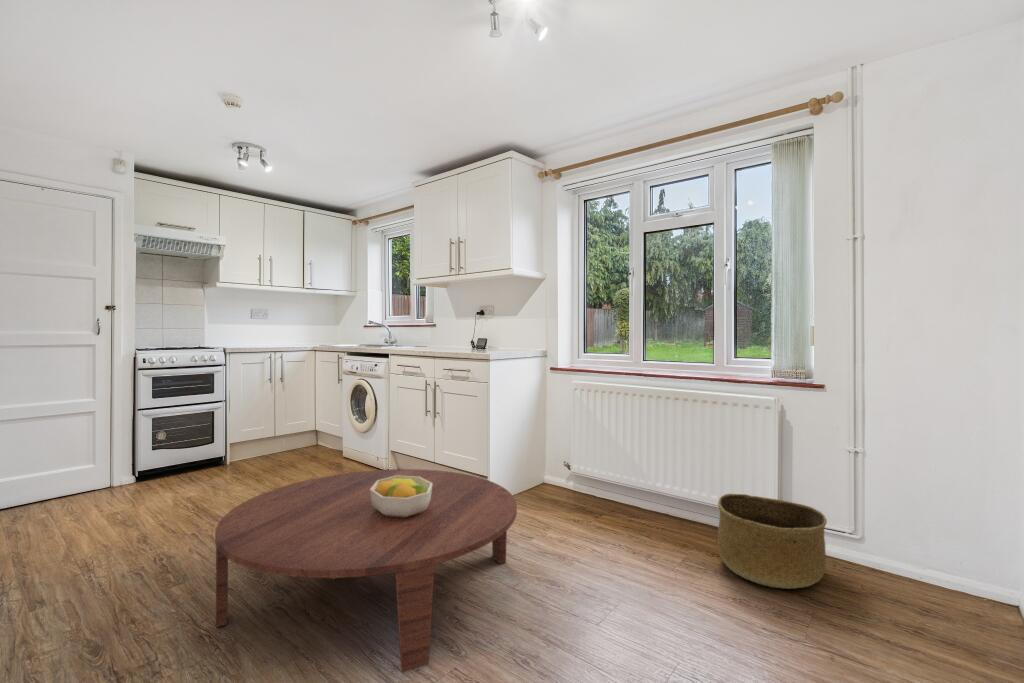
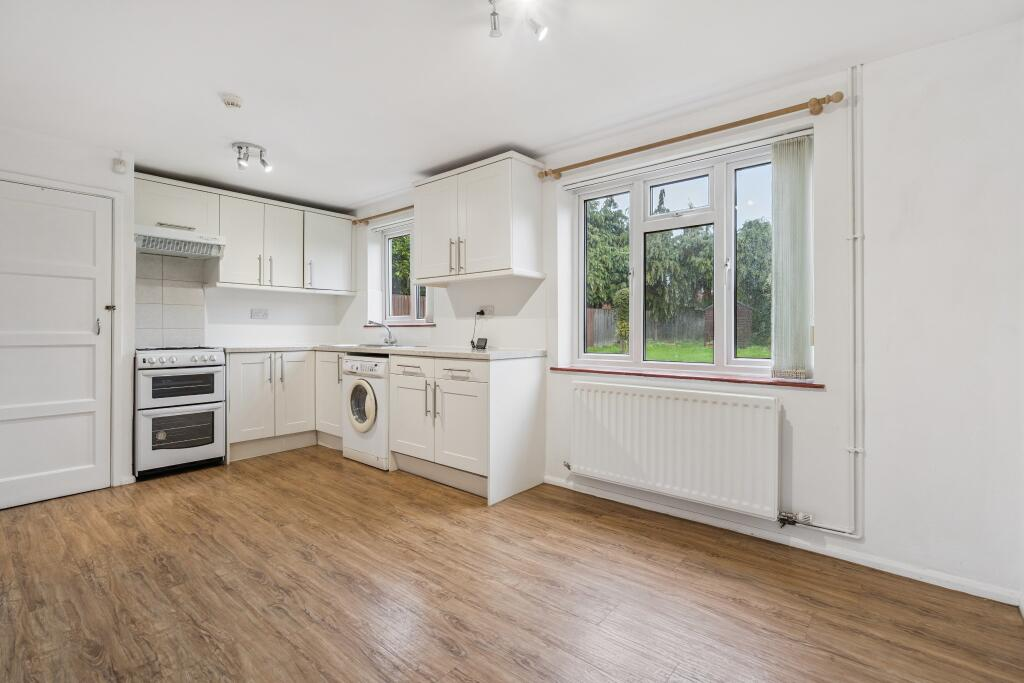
- fruit bowl (401, 491)
- basket (769, 539)
- coffee table (377, 545)
